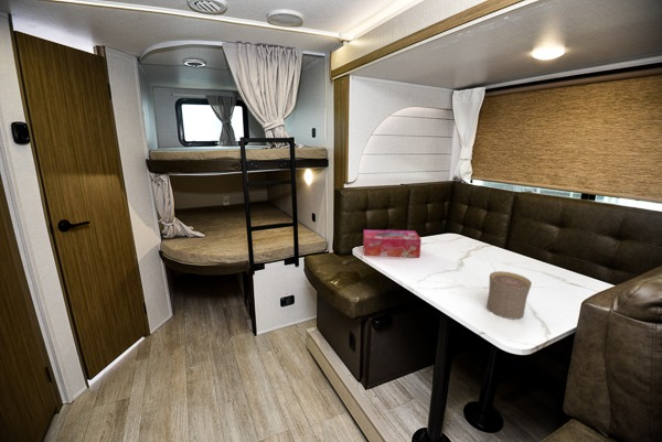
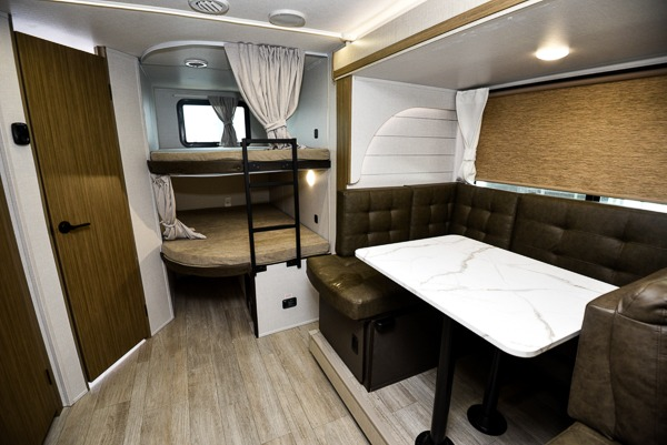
- cup (506, 294)
- tissue box (389, 242)
